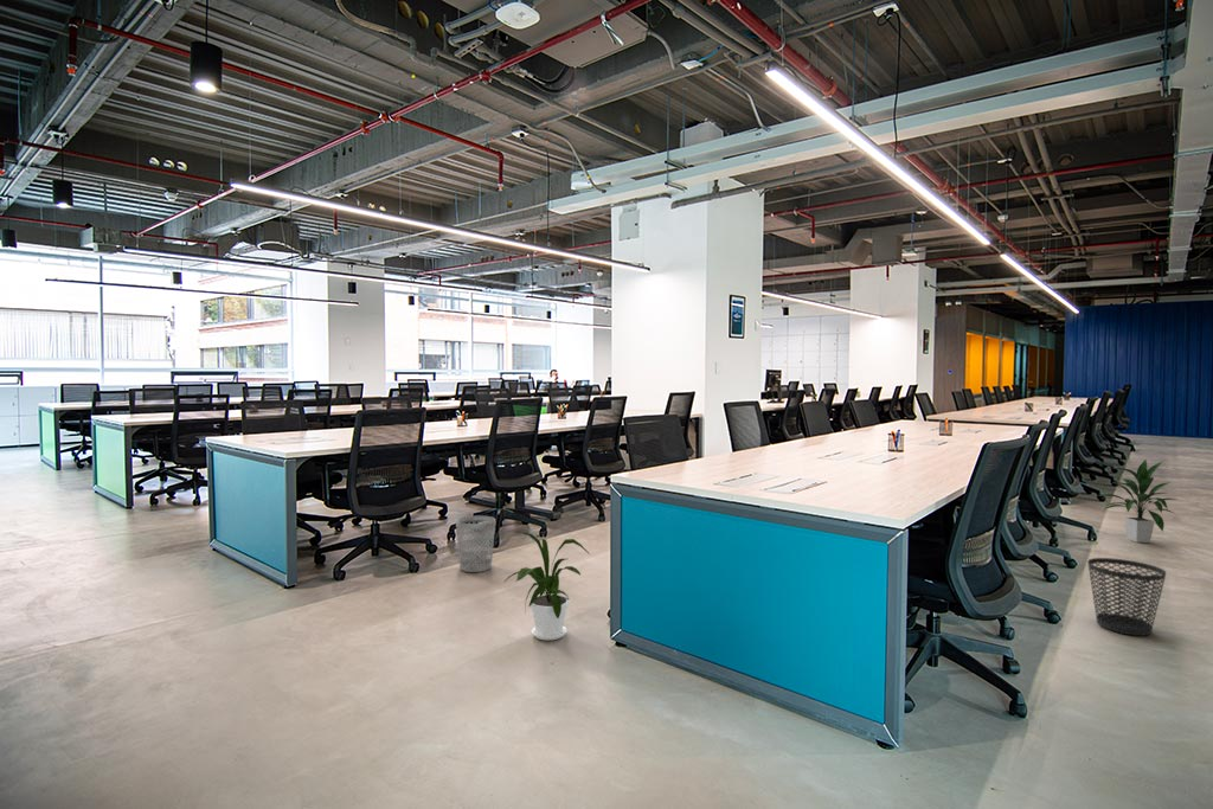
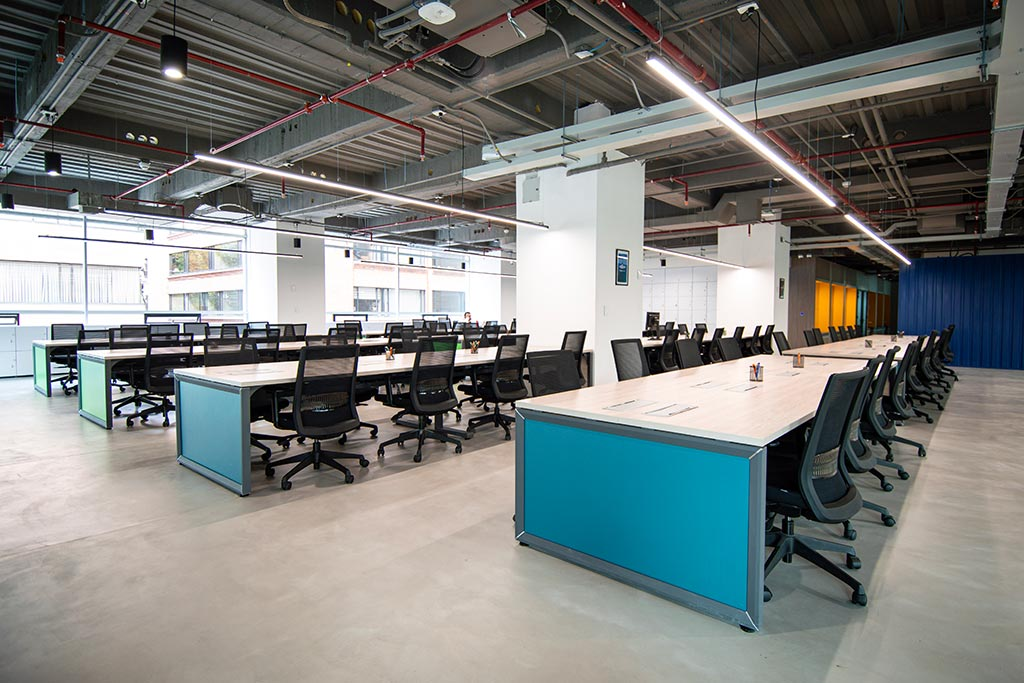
- house plant (546, 582)
- wastebasket (475, 544)
- indoor plant (1140, 500)
- wastebasket (1124, 597)
